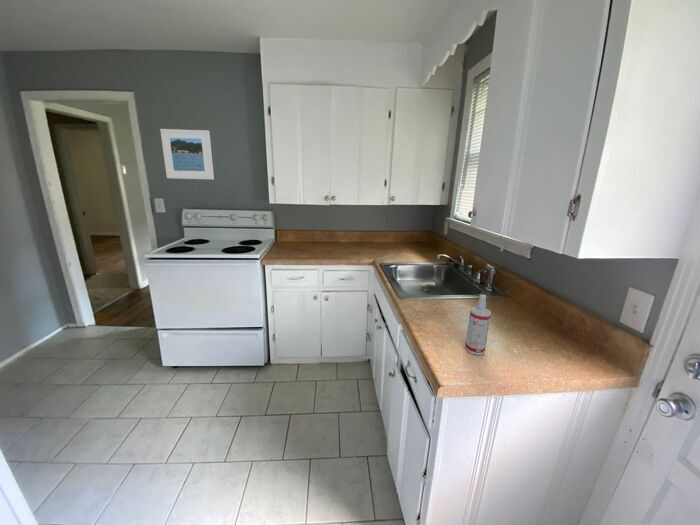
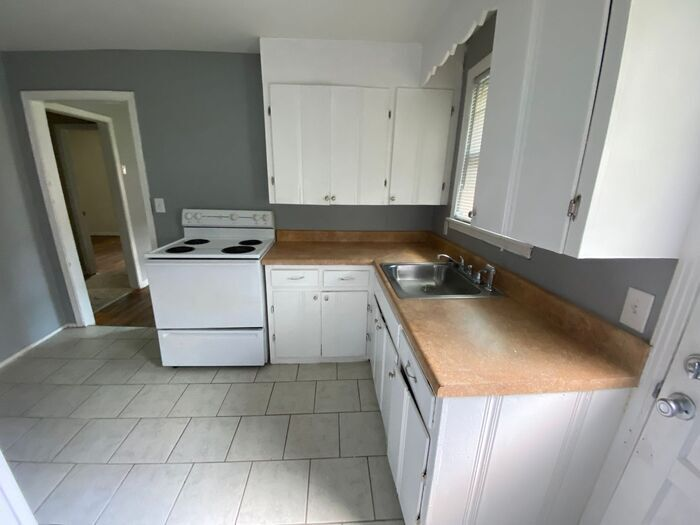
- spray bottle (478, 323)
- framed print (187, 154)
